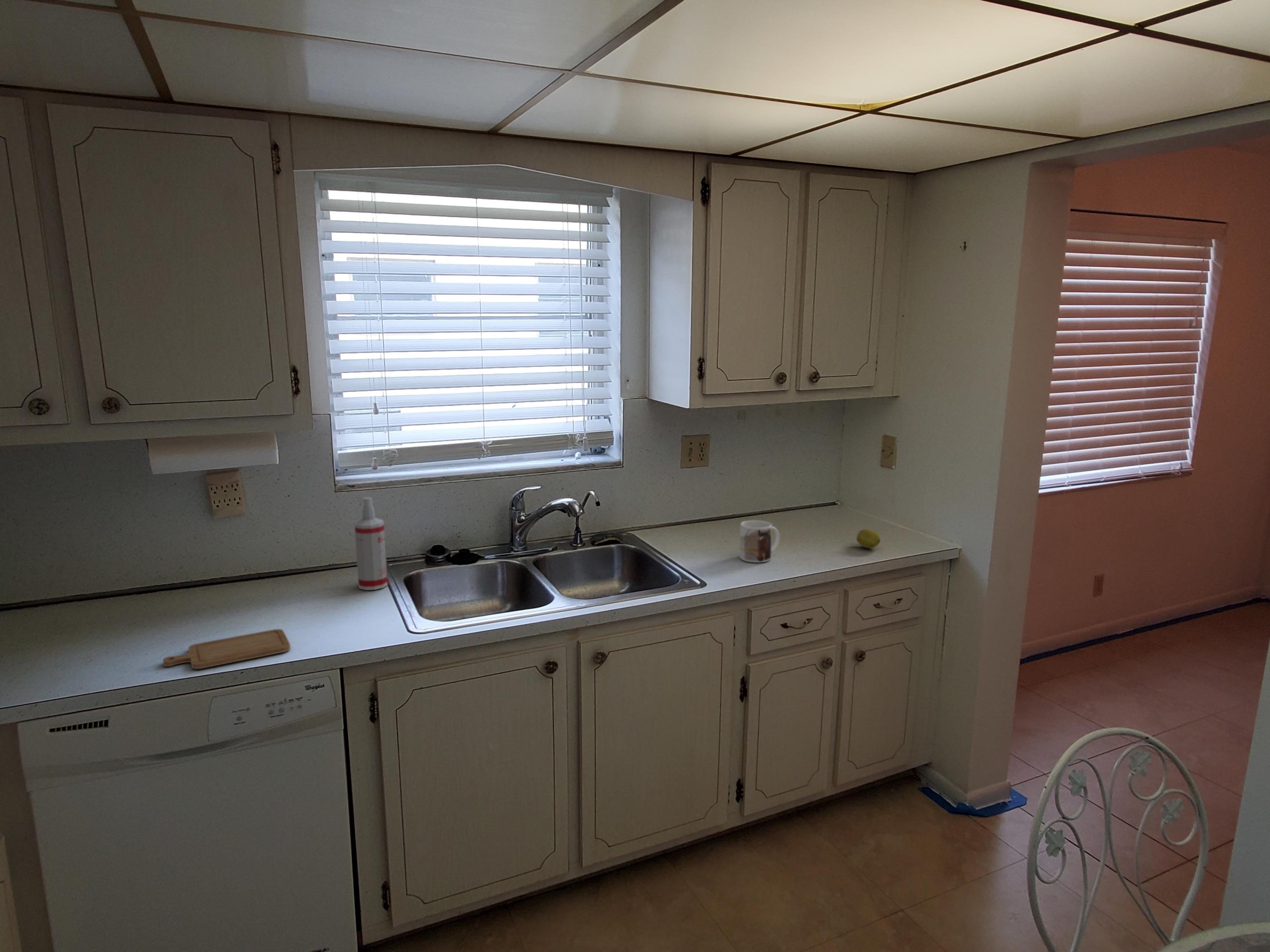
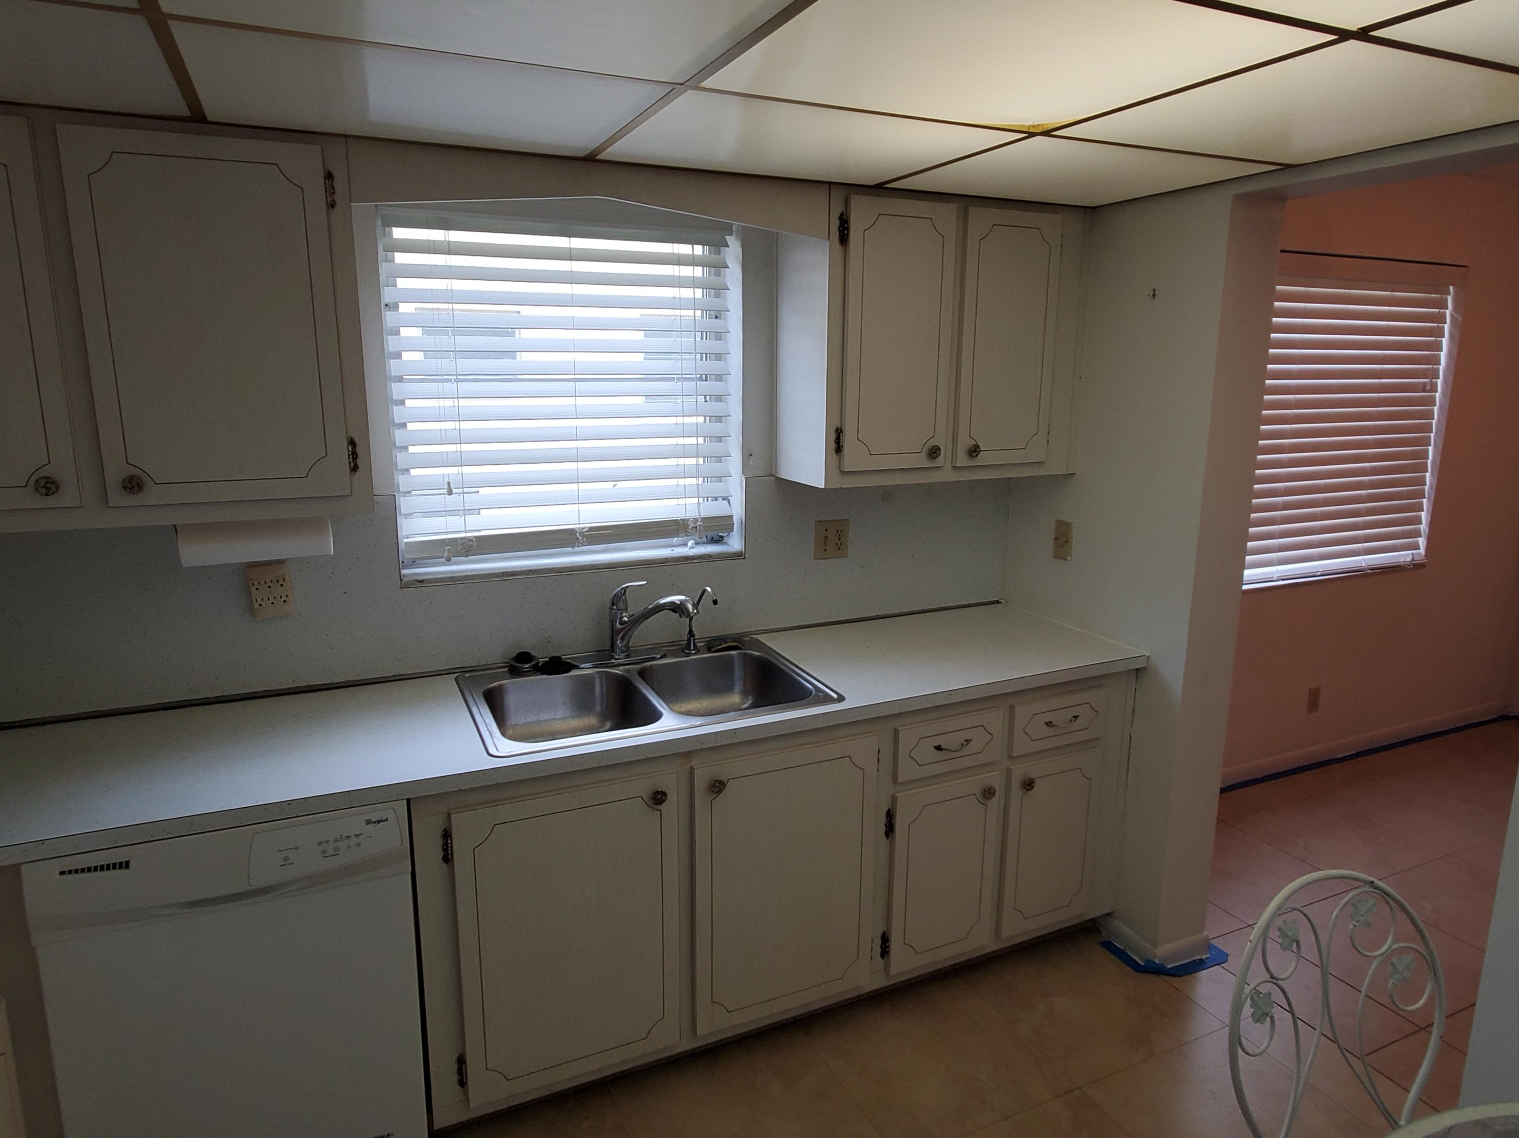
- fruit (867, 538)
- chopping board (227, 650)
- spray bottle (370, 542)
- mug (759, 541)
